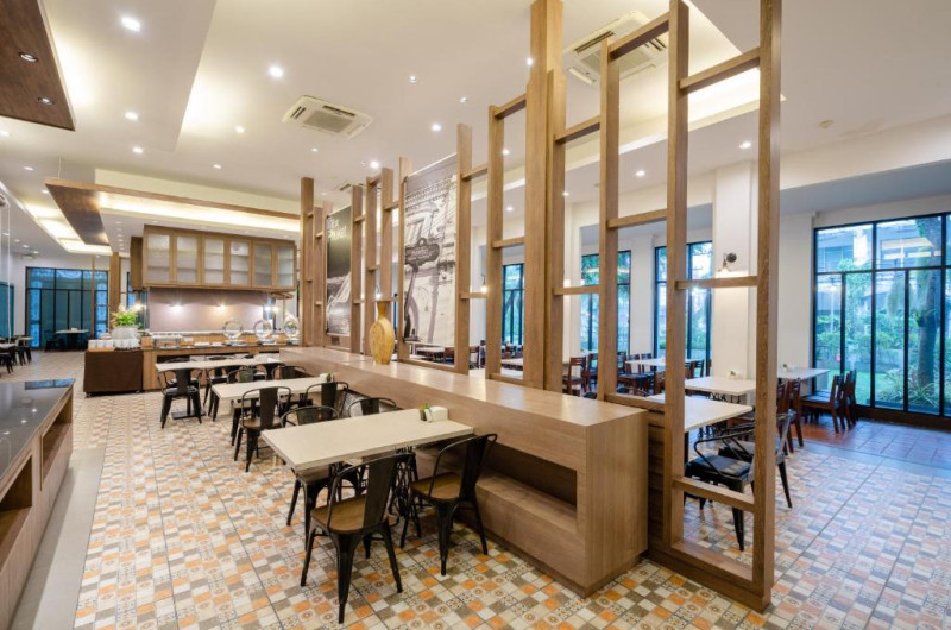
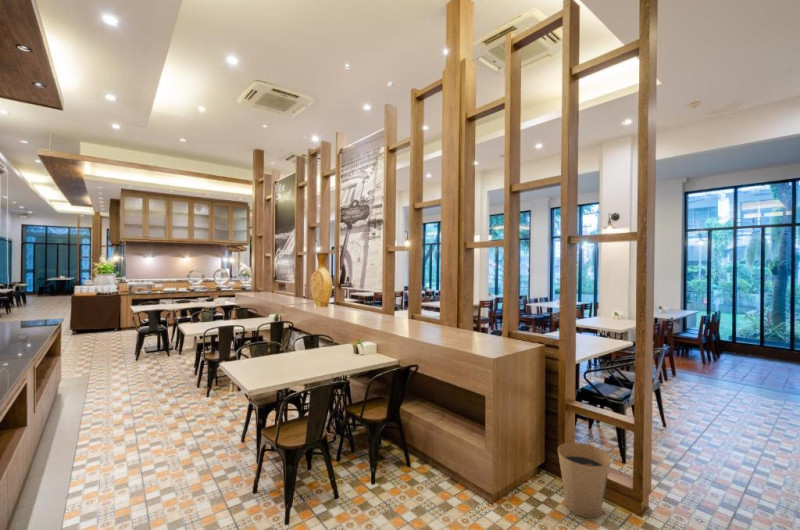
+ trash can (583, 480)
